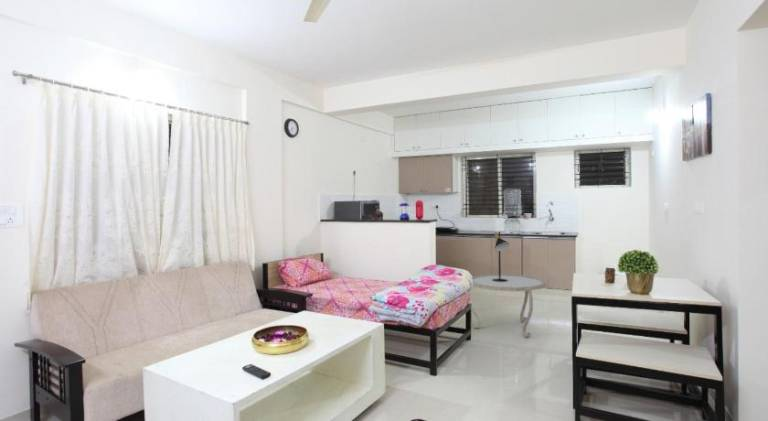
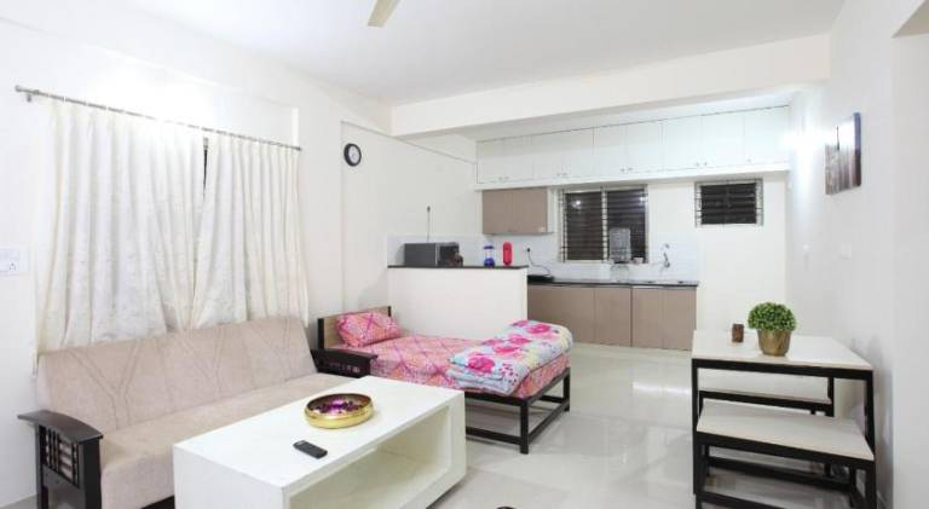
- table lamp (499, 255)
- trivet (507, 290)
